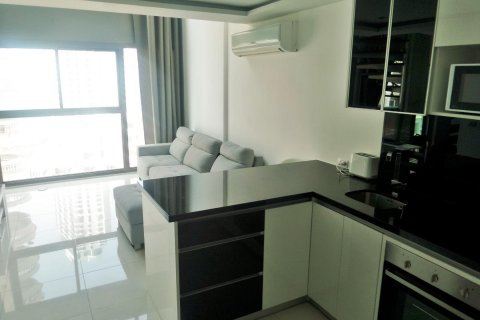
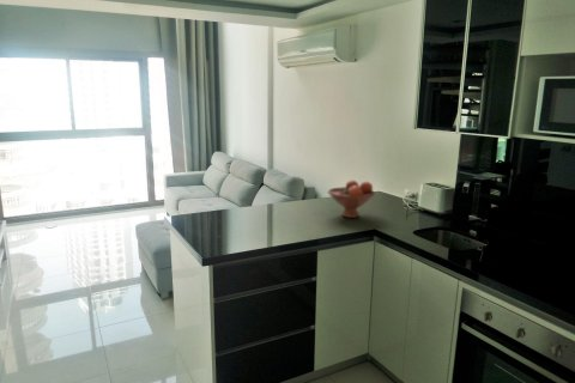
+ fruit bowl (351, 199)
